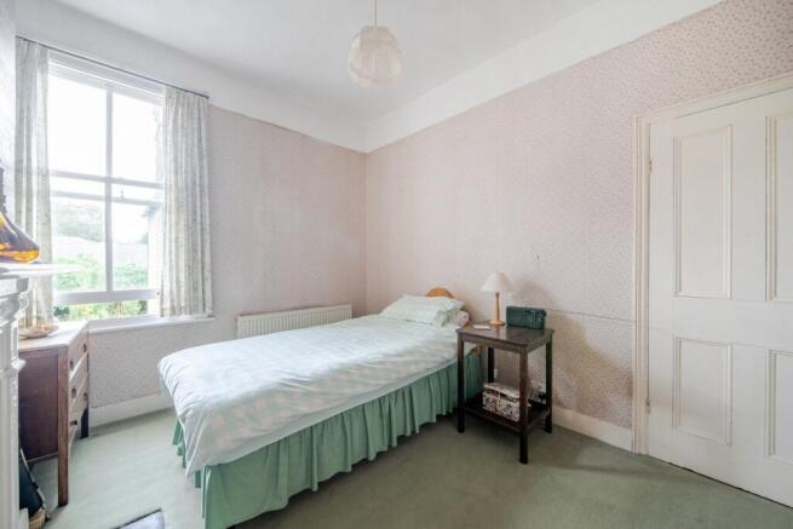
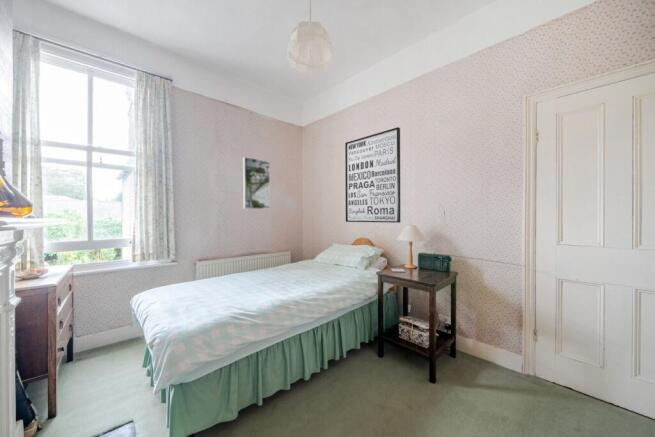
+ wall art (370, 179)
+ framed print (256, 184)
